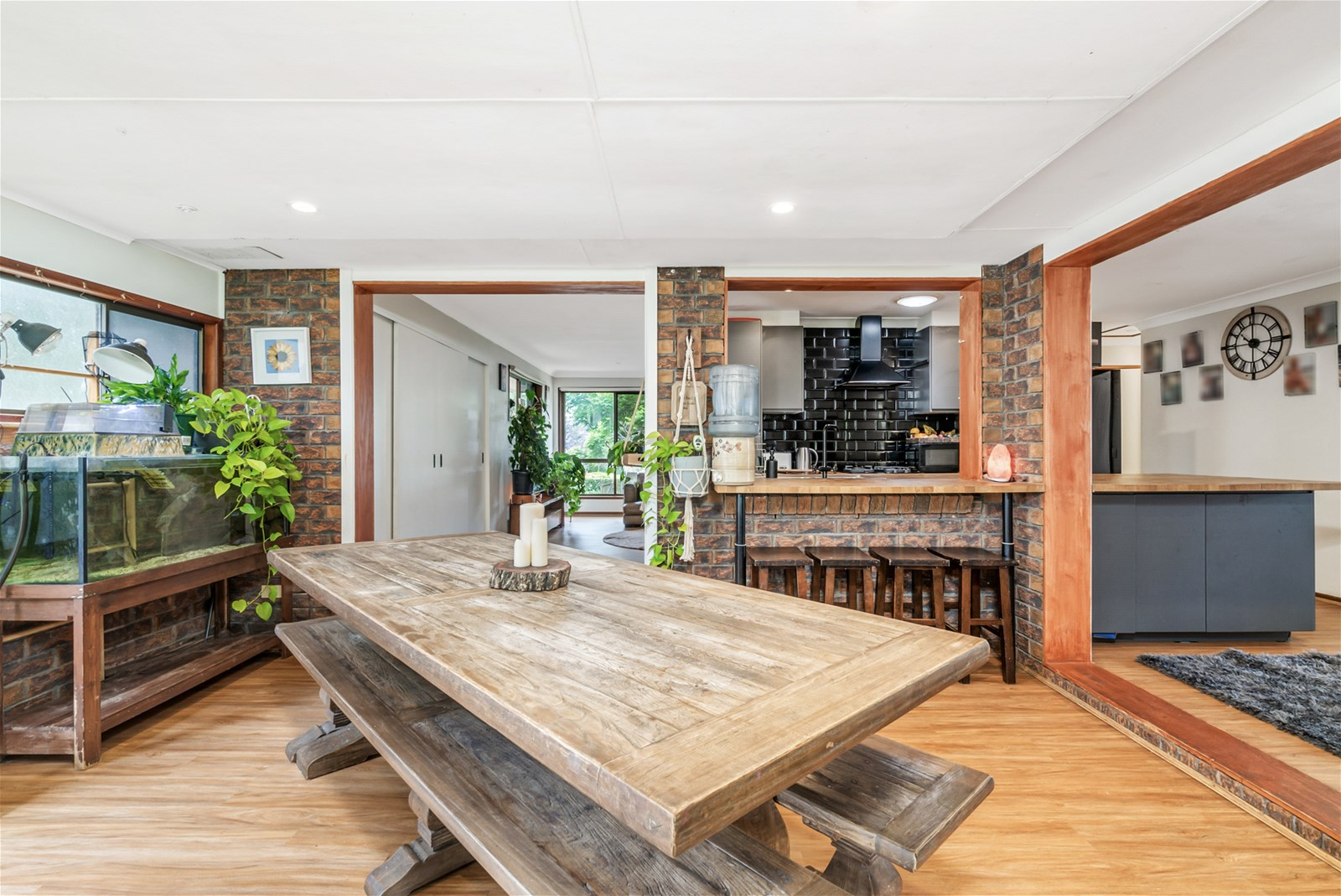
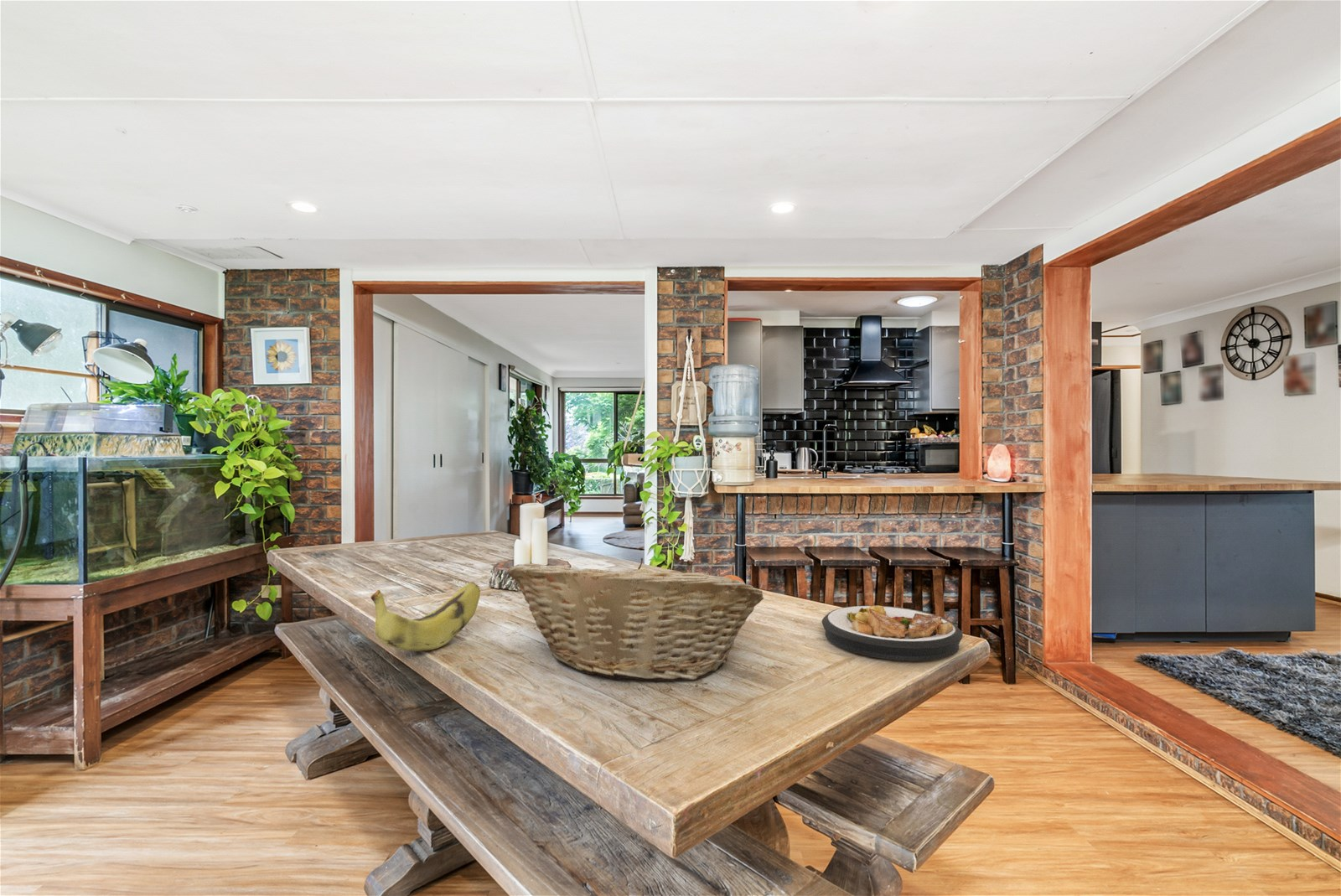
+ fruit basket (634, 603)
+ banana (431, 613)
+ plate (889, 624)
